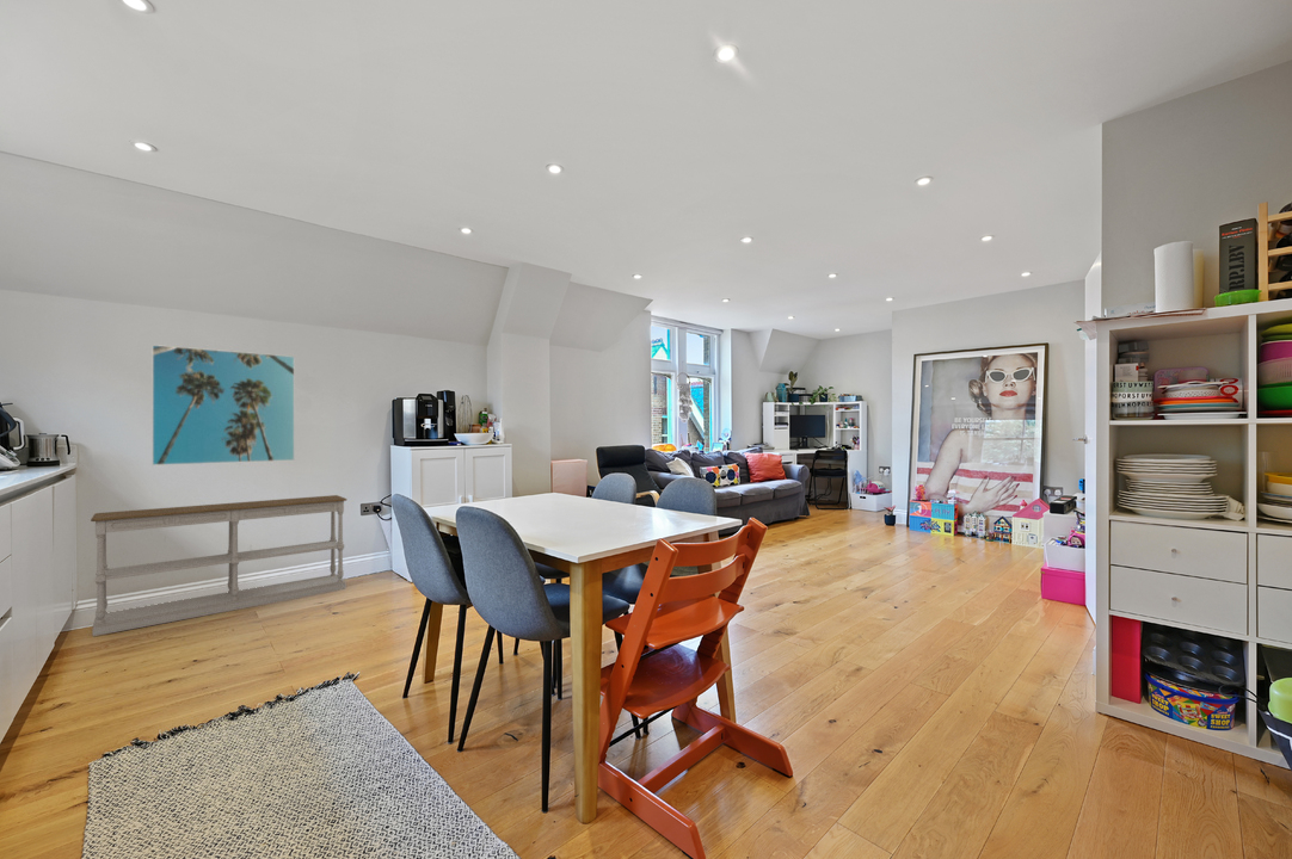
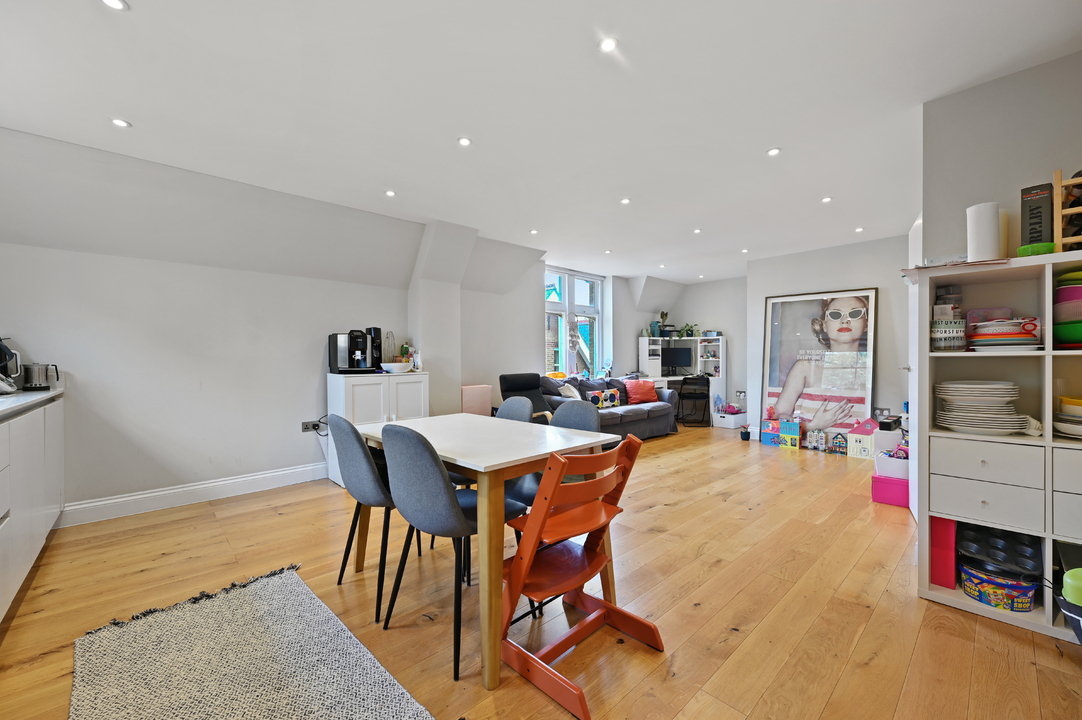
- console table (233, 555)
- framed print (228, 407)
